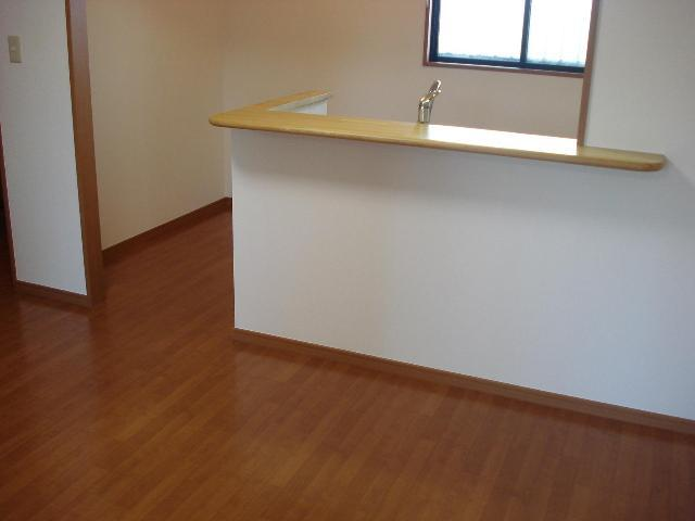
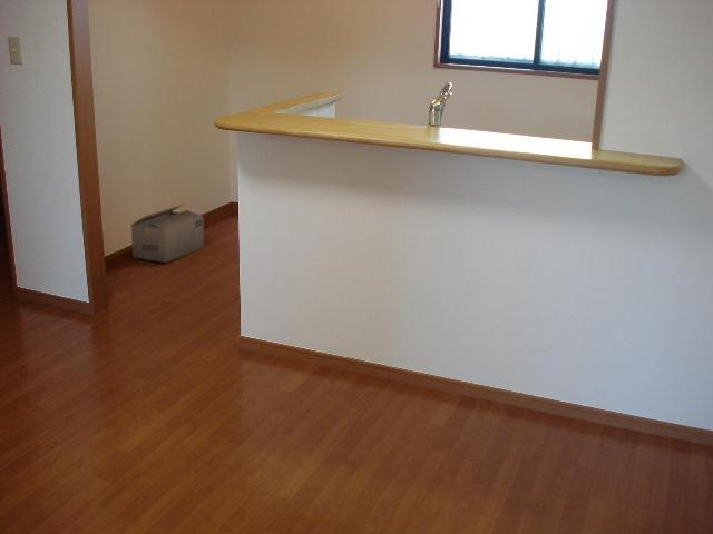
+ cardboard box (172, 229)
